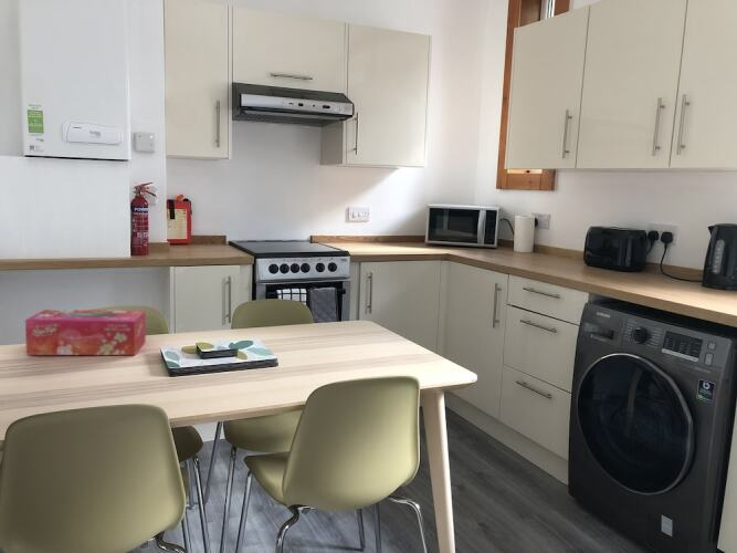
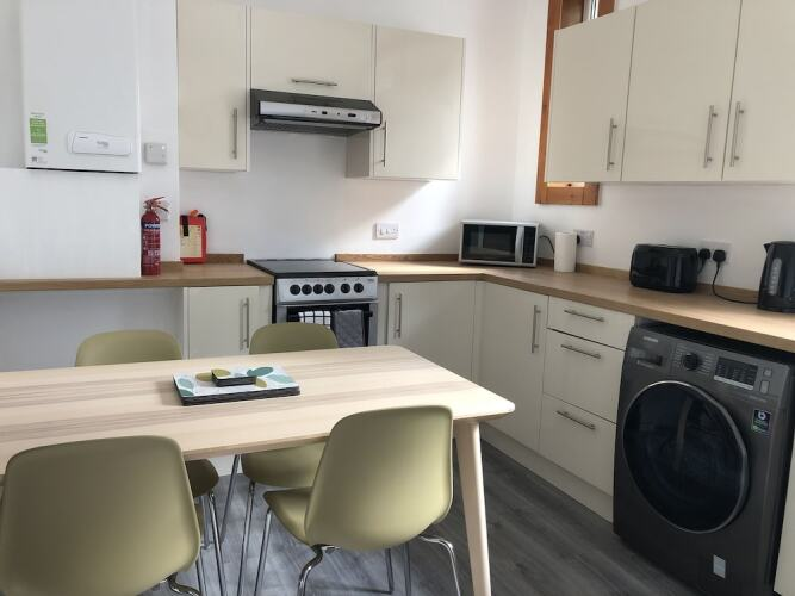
- tissue box (88, 332)
